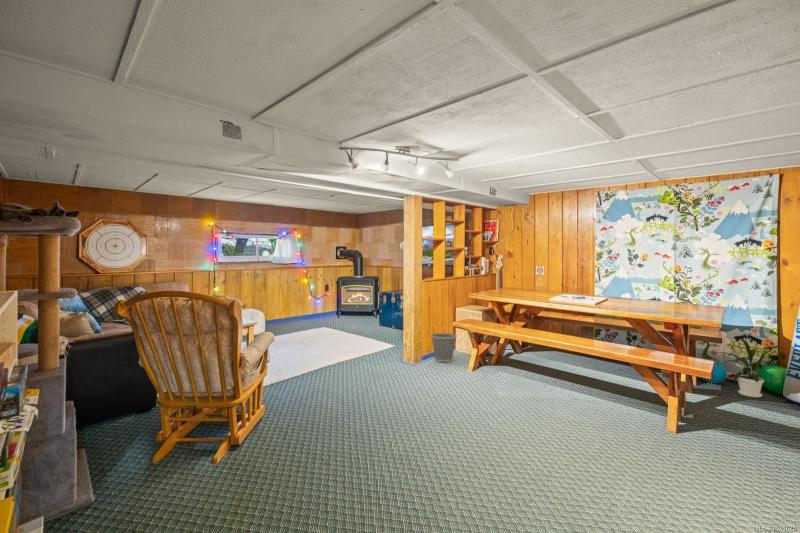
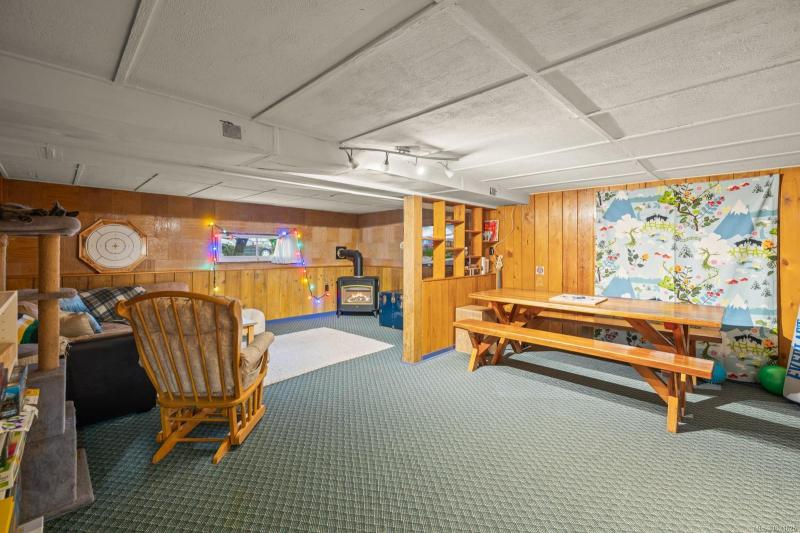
- wastebasket (443, 347)
- house plant (747, 367)
